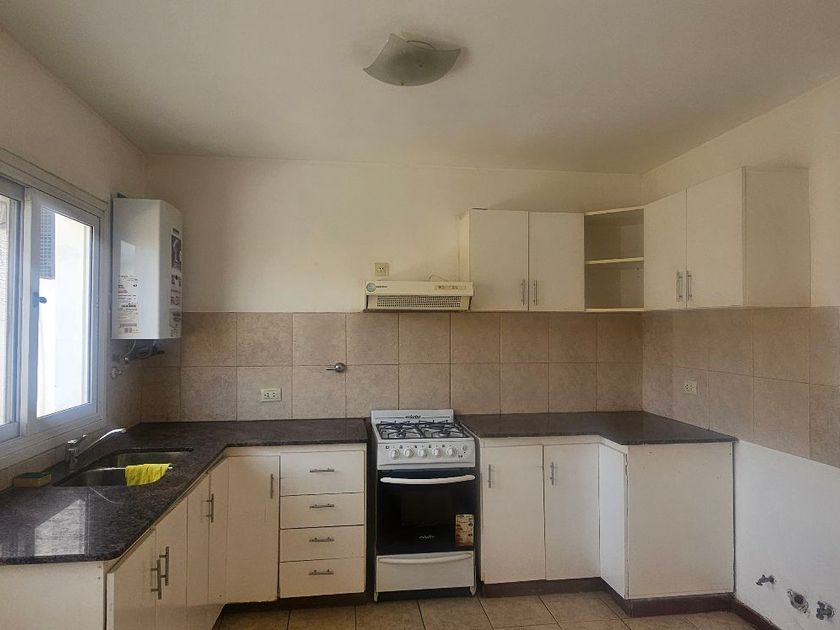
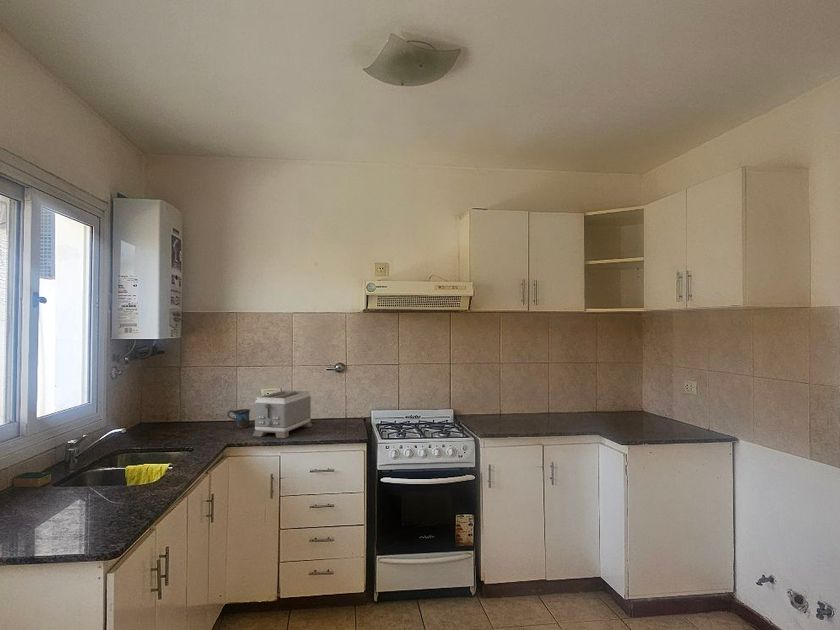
+ mug (239, 418)
+ toaster (282, 412)
